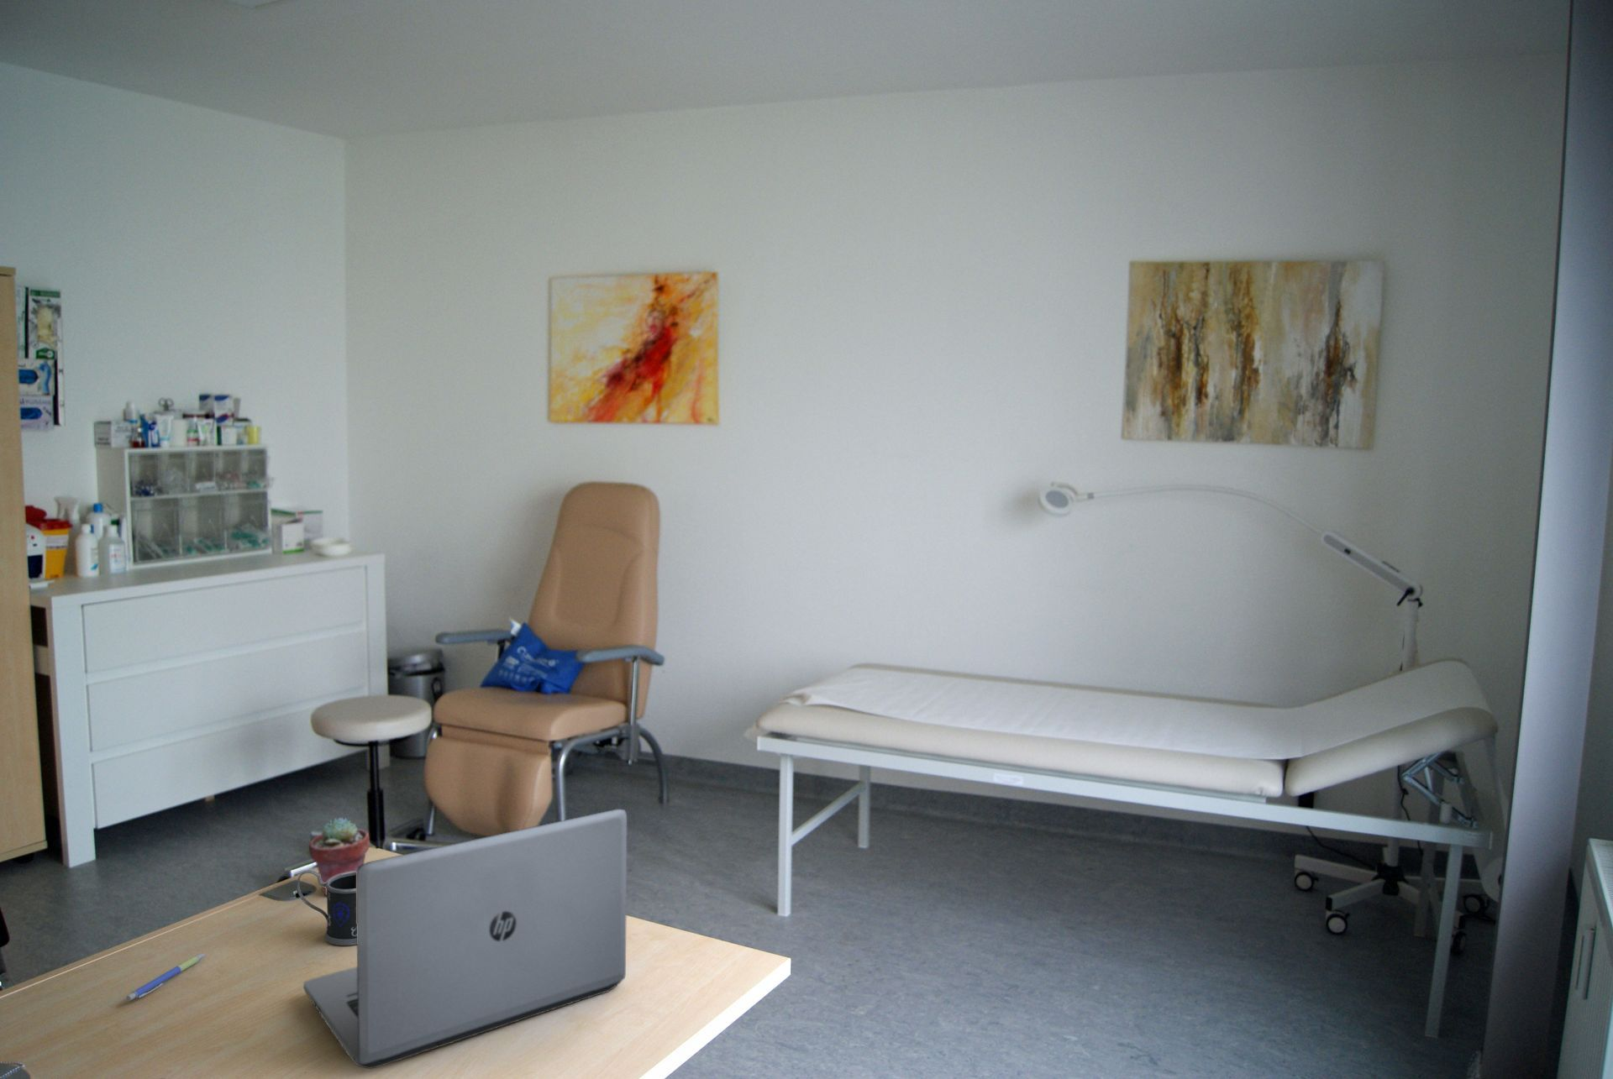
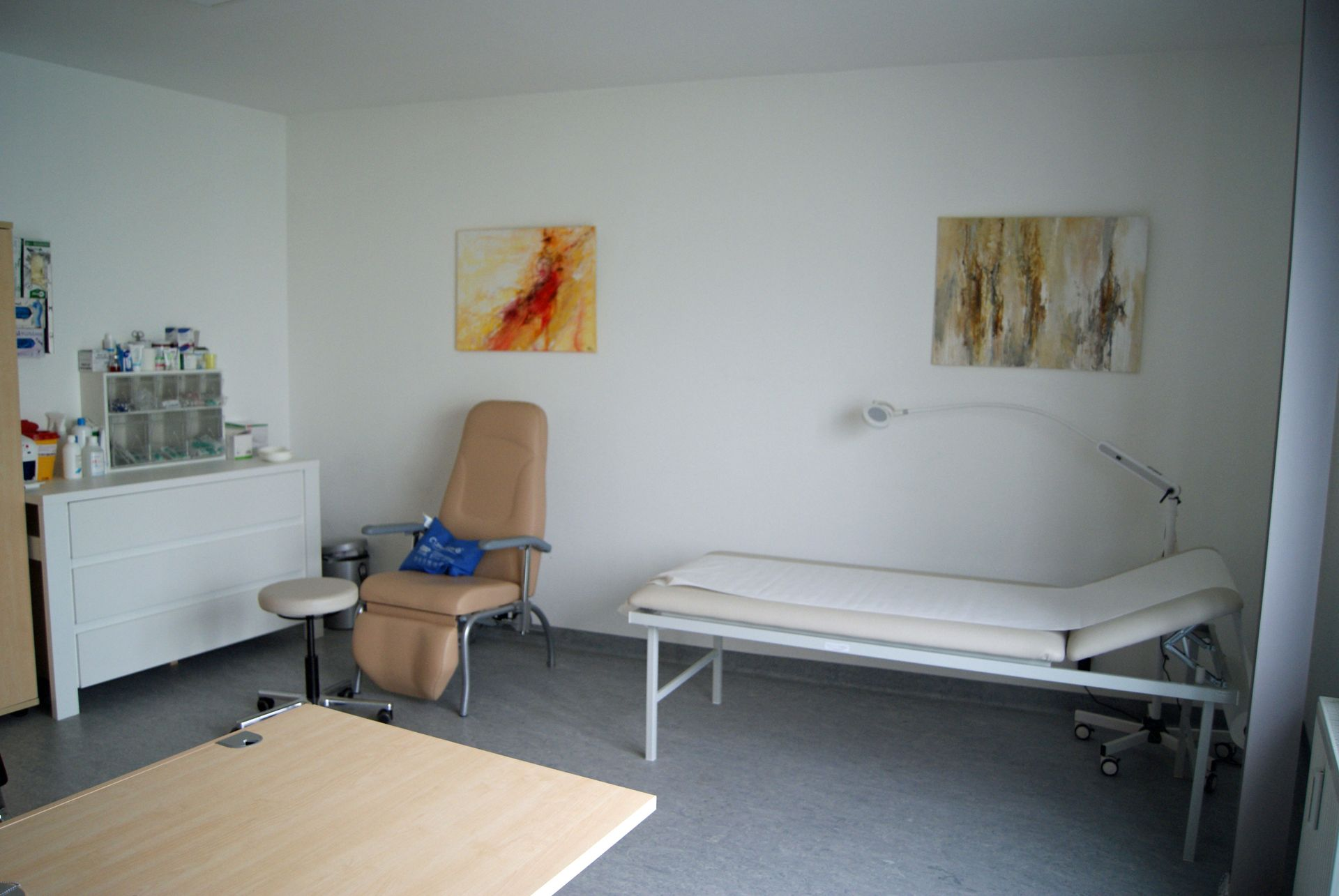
- laptop (465, 901)
- mug (339, 902)
- potted succulent (340, 853)
- pen (167, 975)
